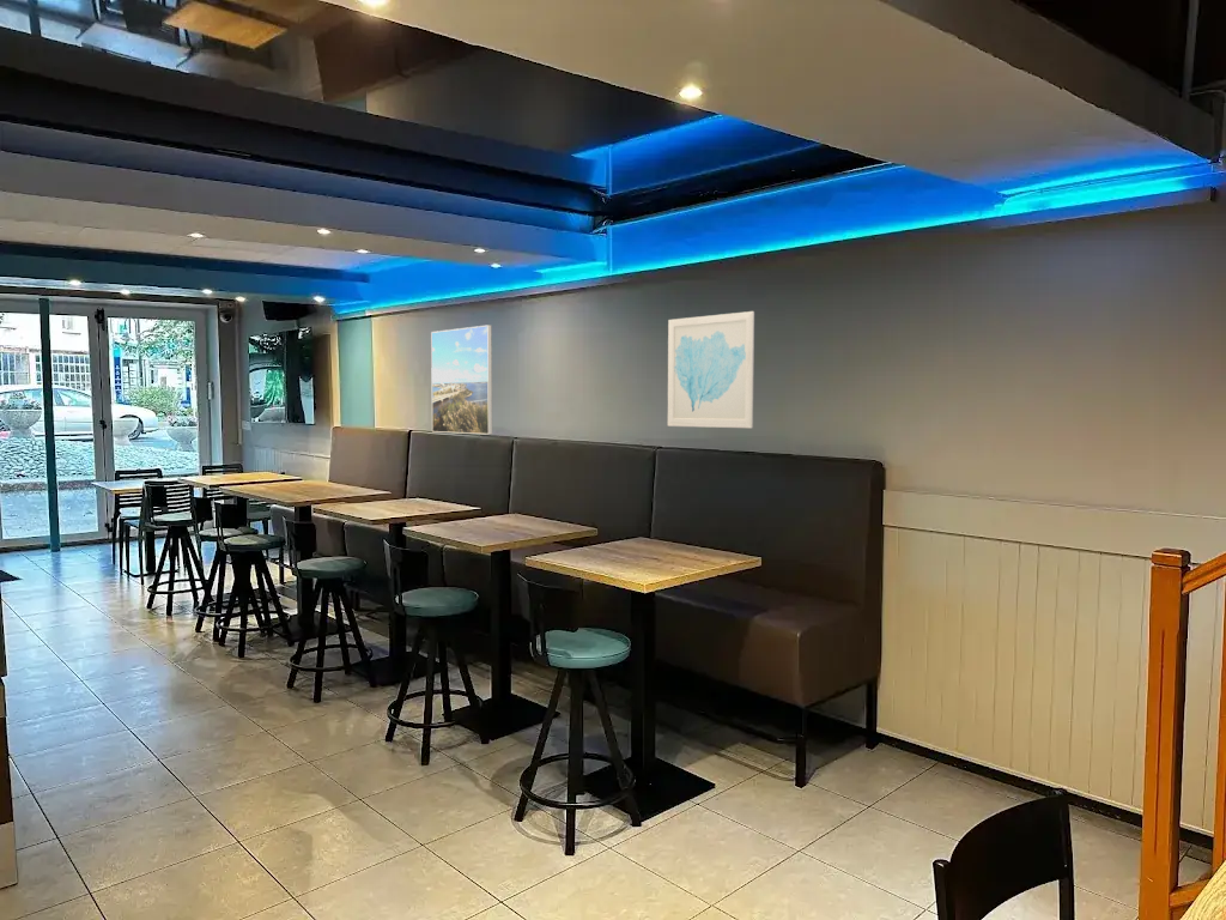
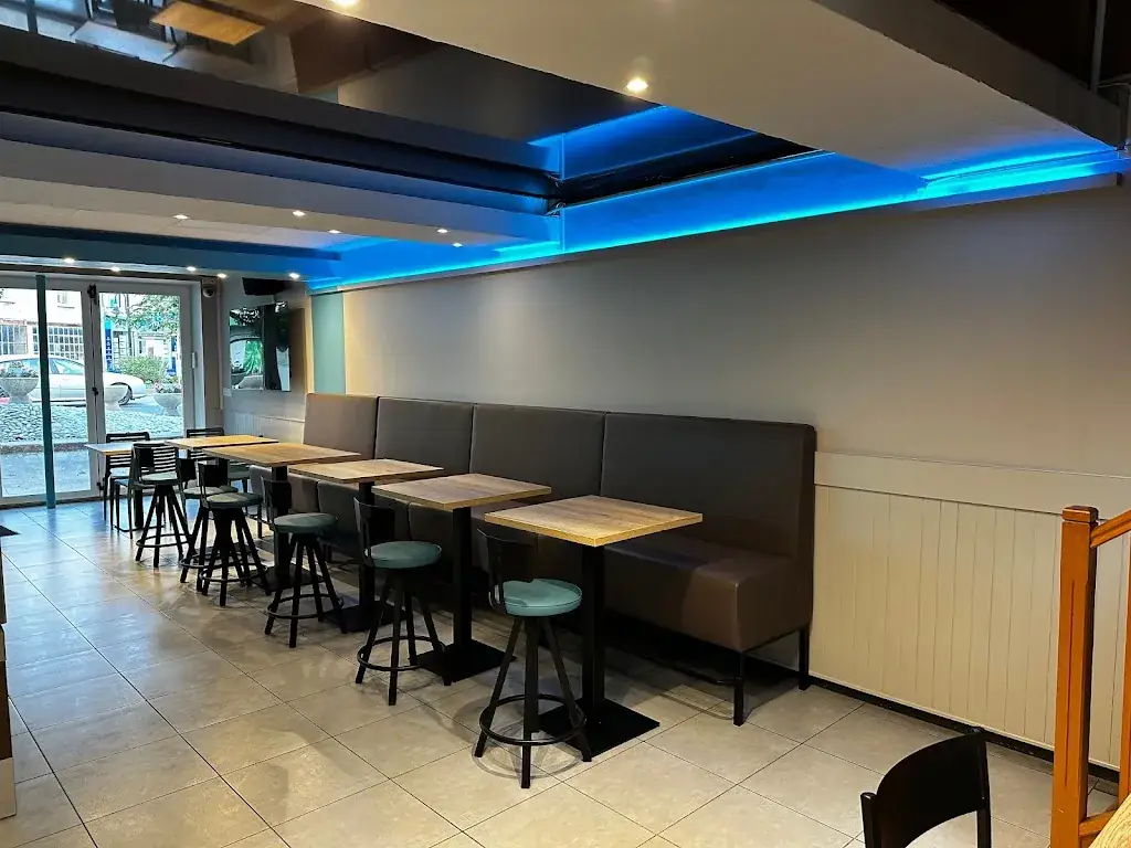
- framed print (460, 381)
- wall art (709, 371)
